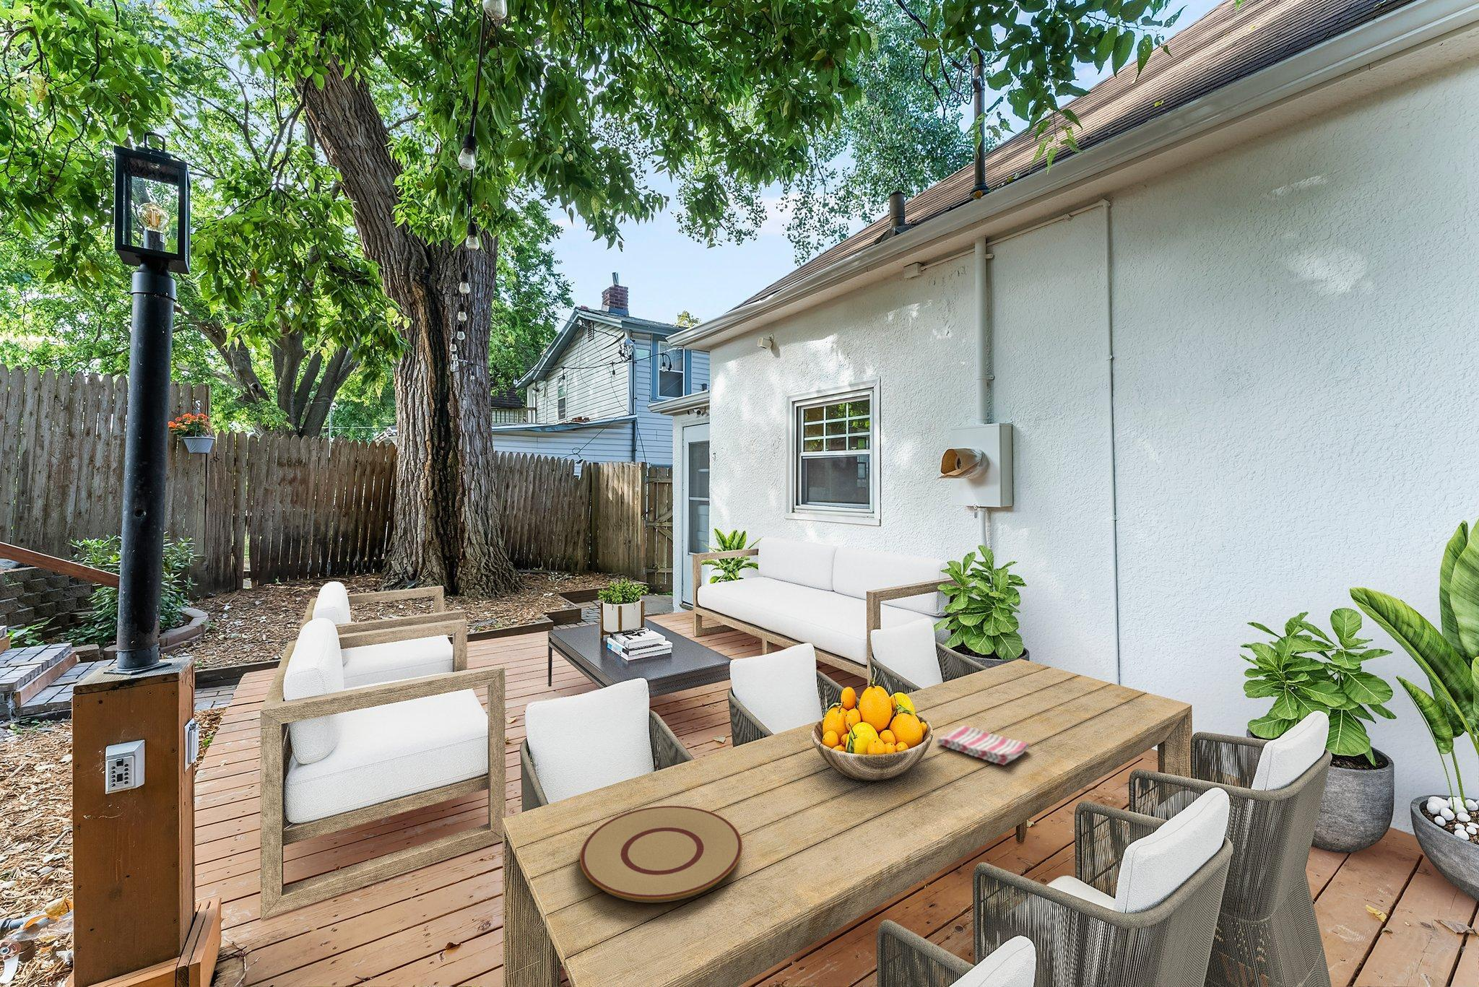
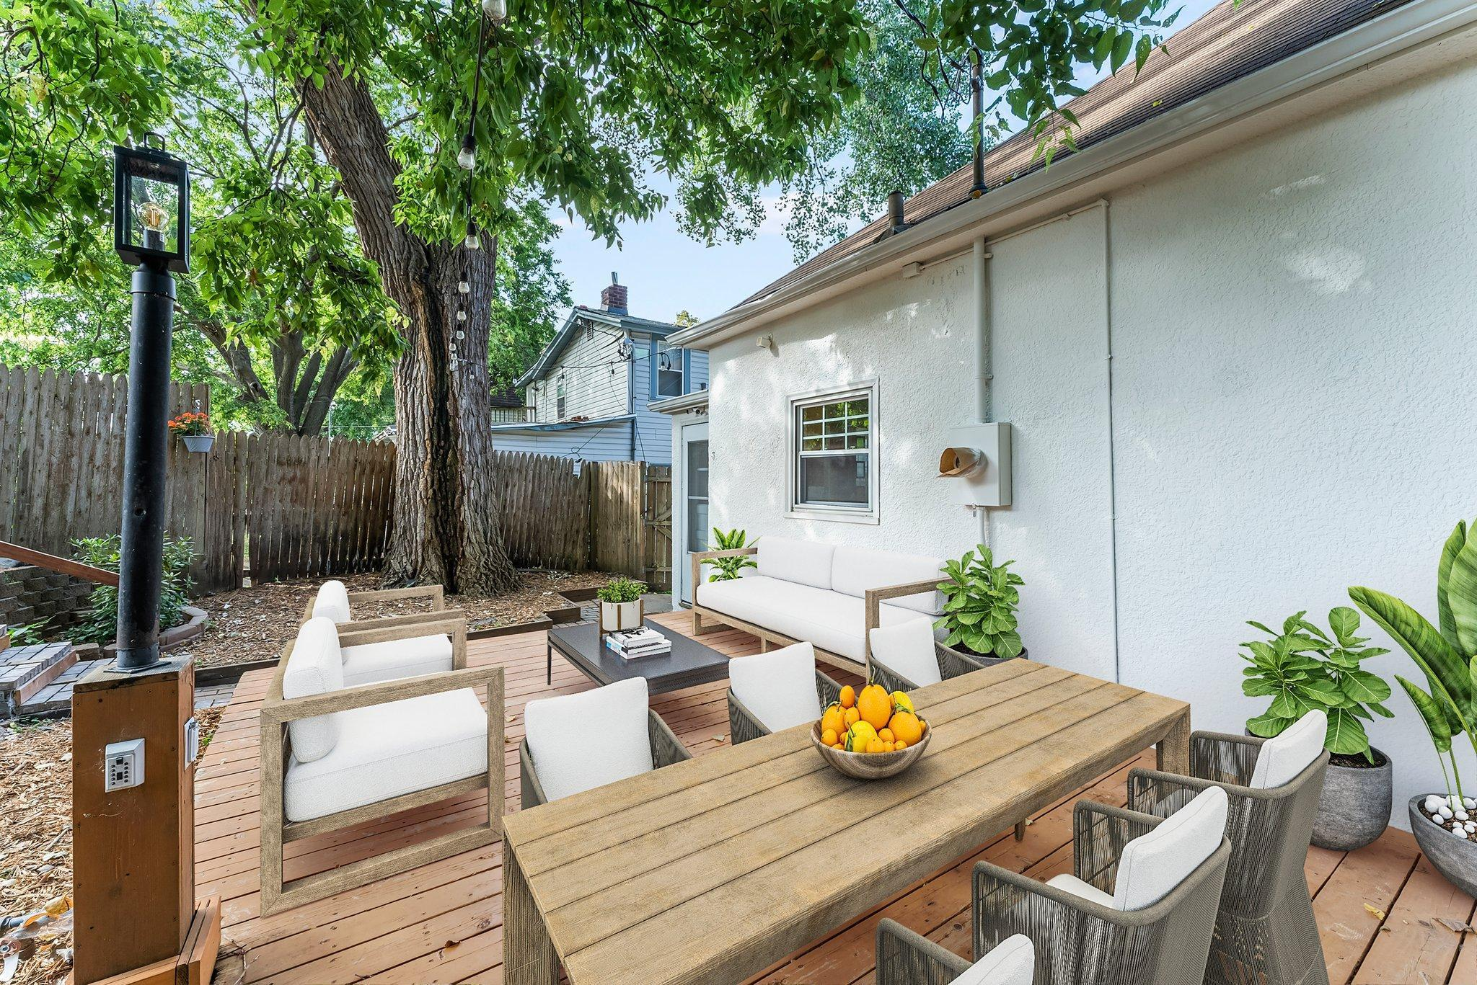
- dish towel (982, 741)
- plate (662, 849)
